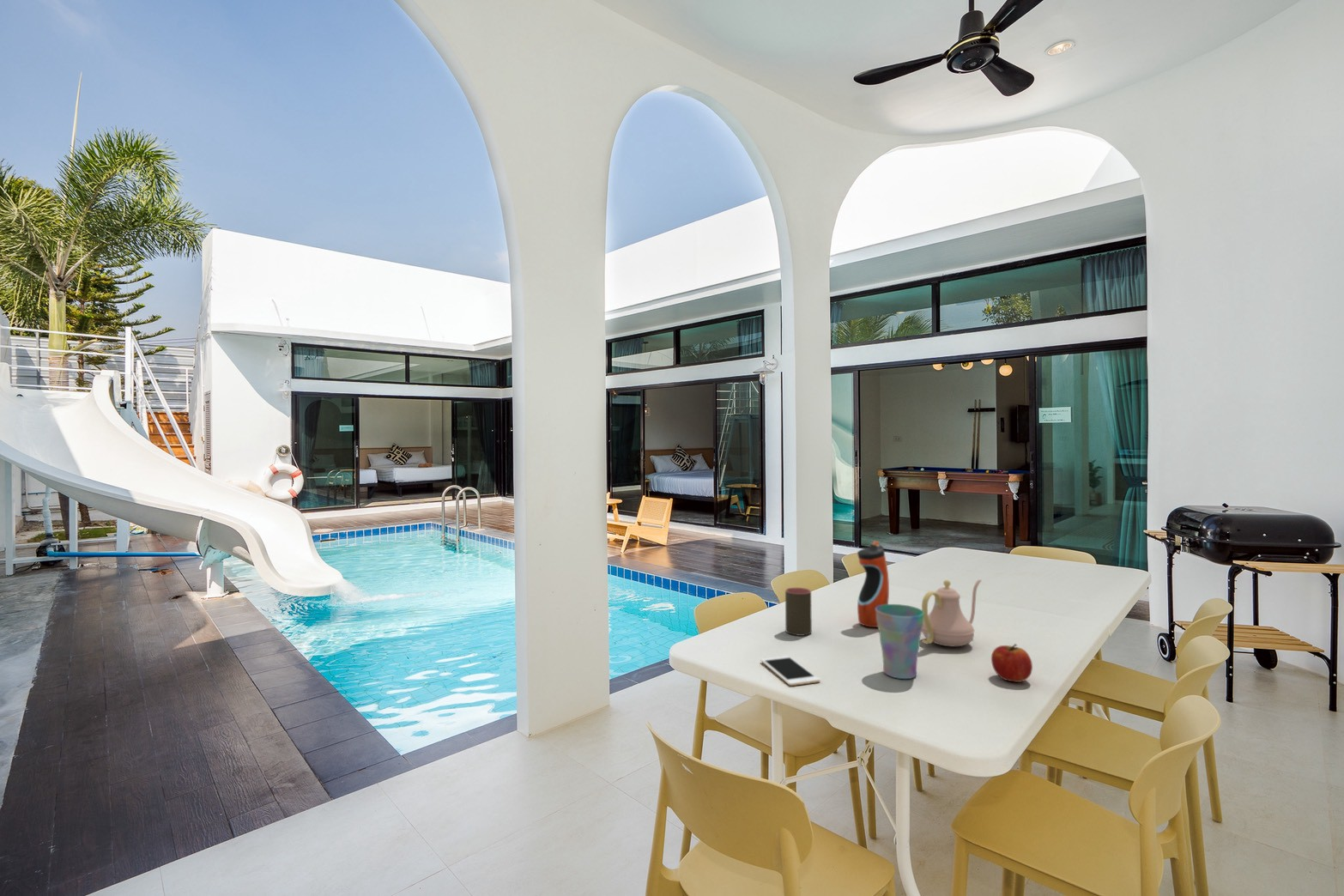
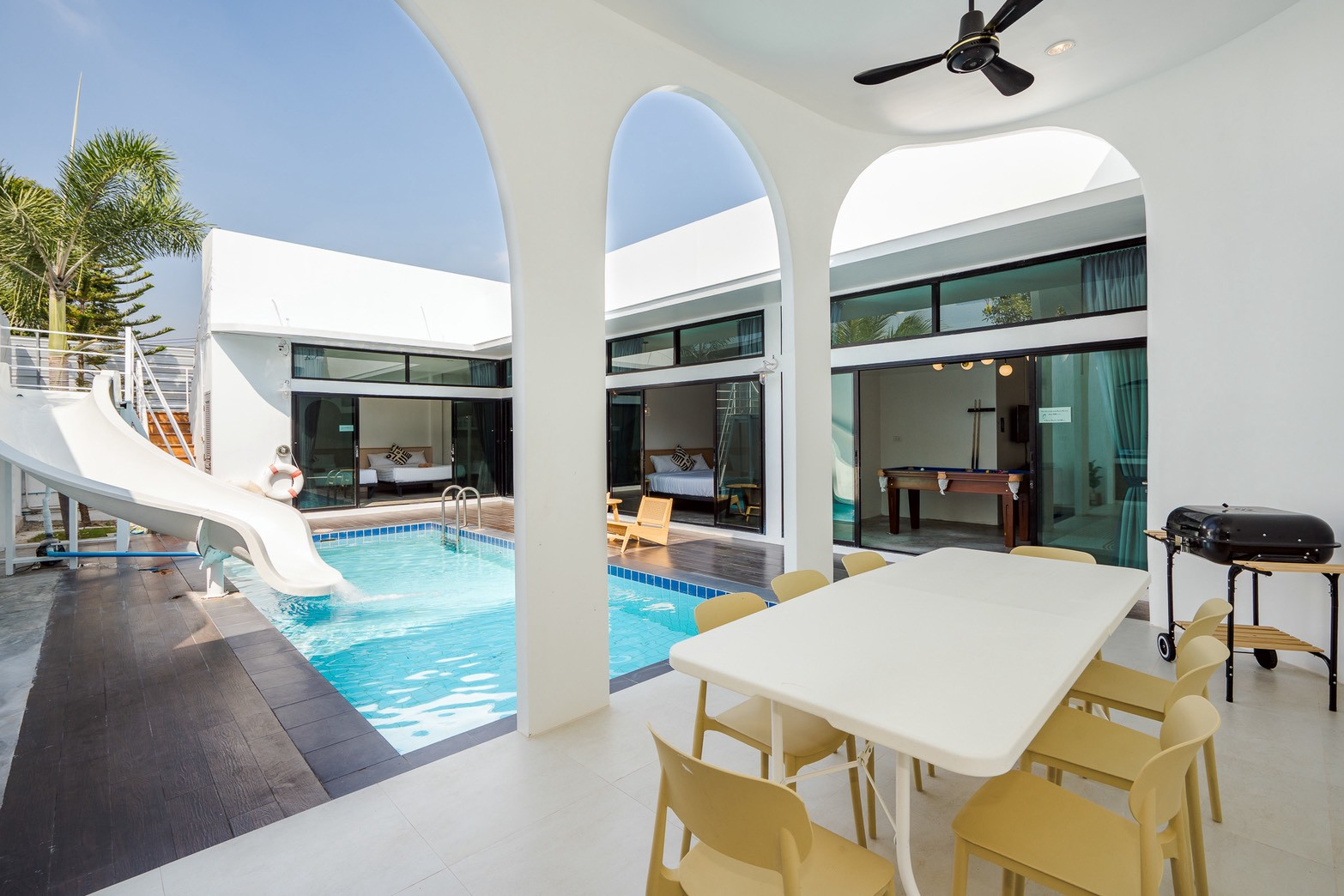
- water bottle (873, 583)
- teapot (954, 609)
- fruit (1011, 661)
- cell phone (789, 669)
- cup (899, 641)
- cup (798, 611)
